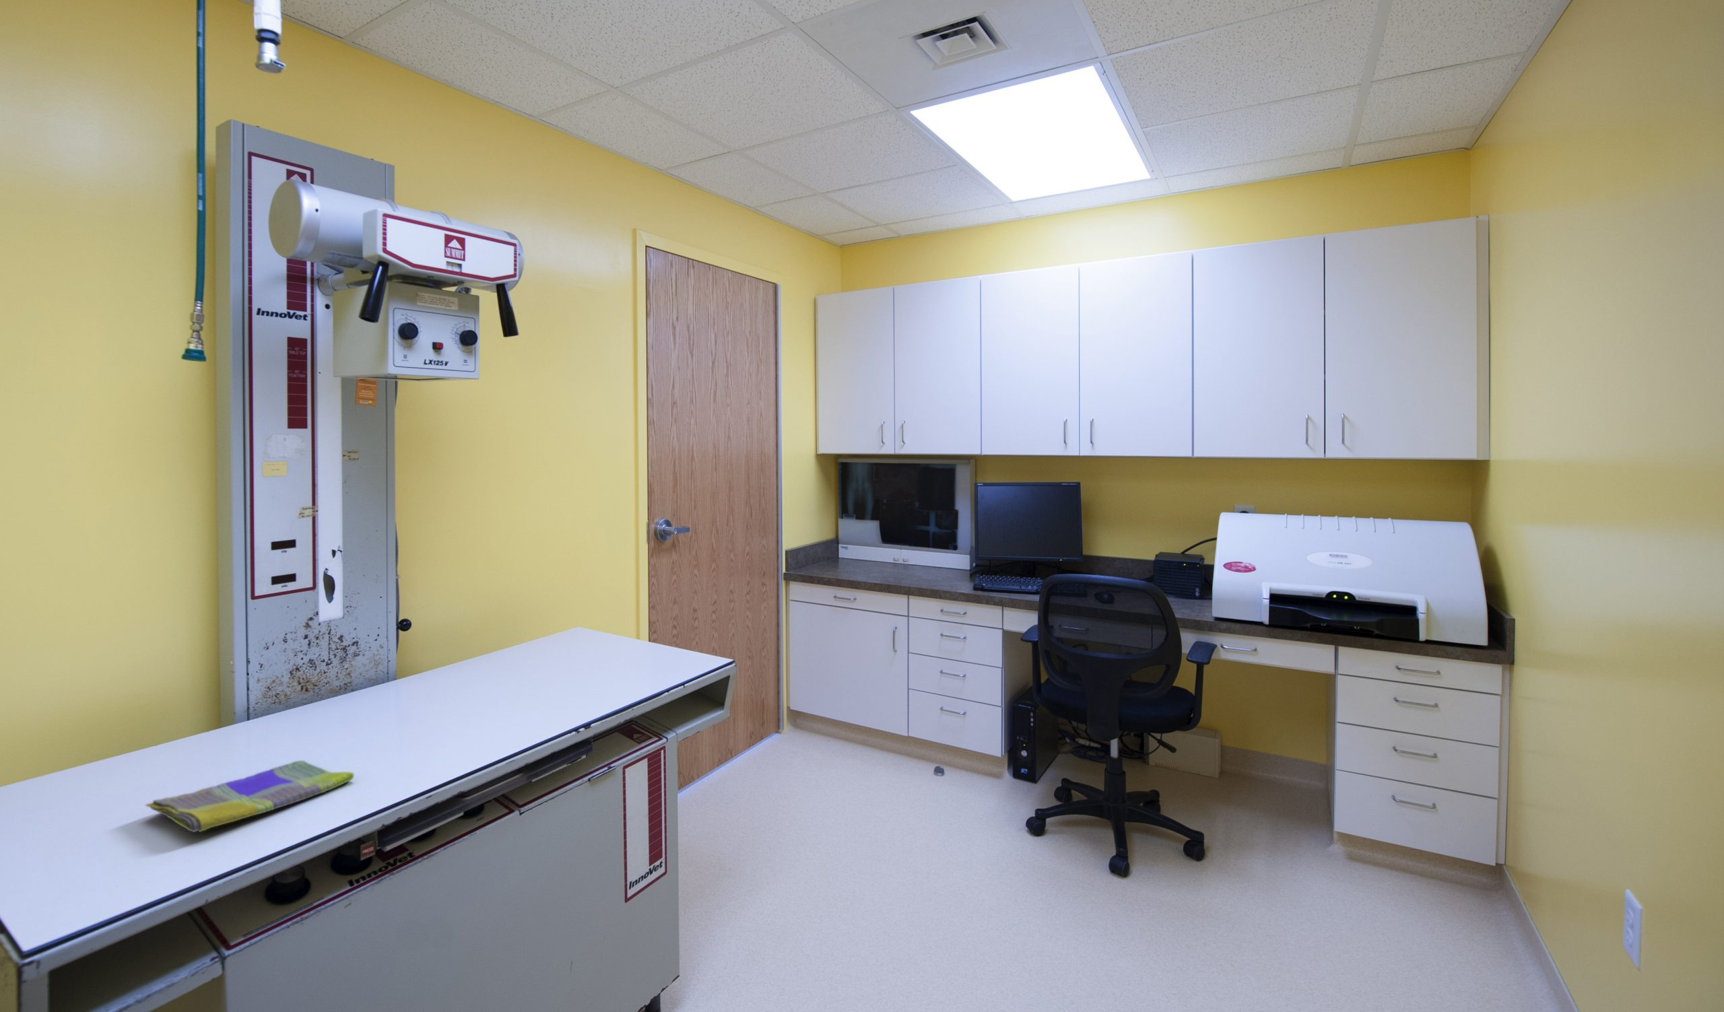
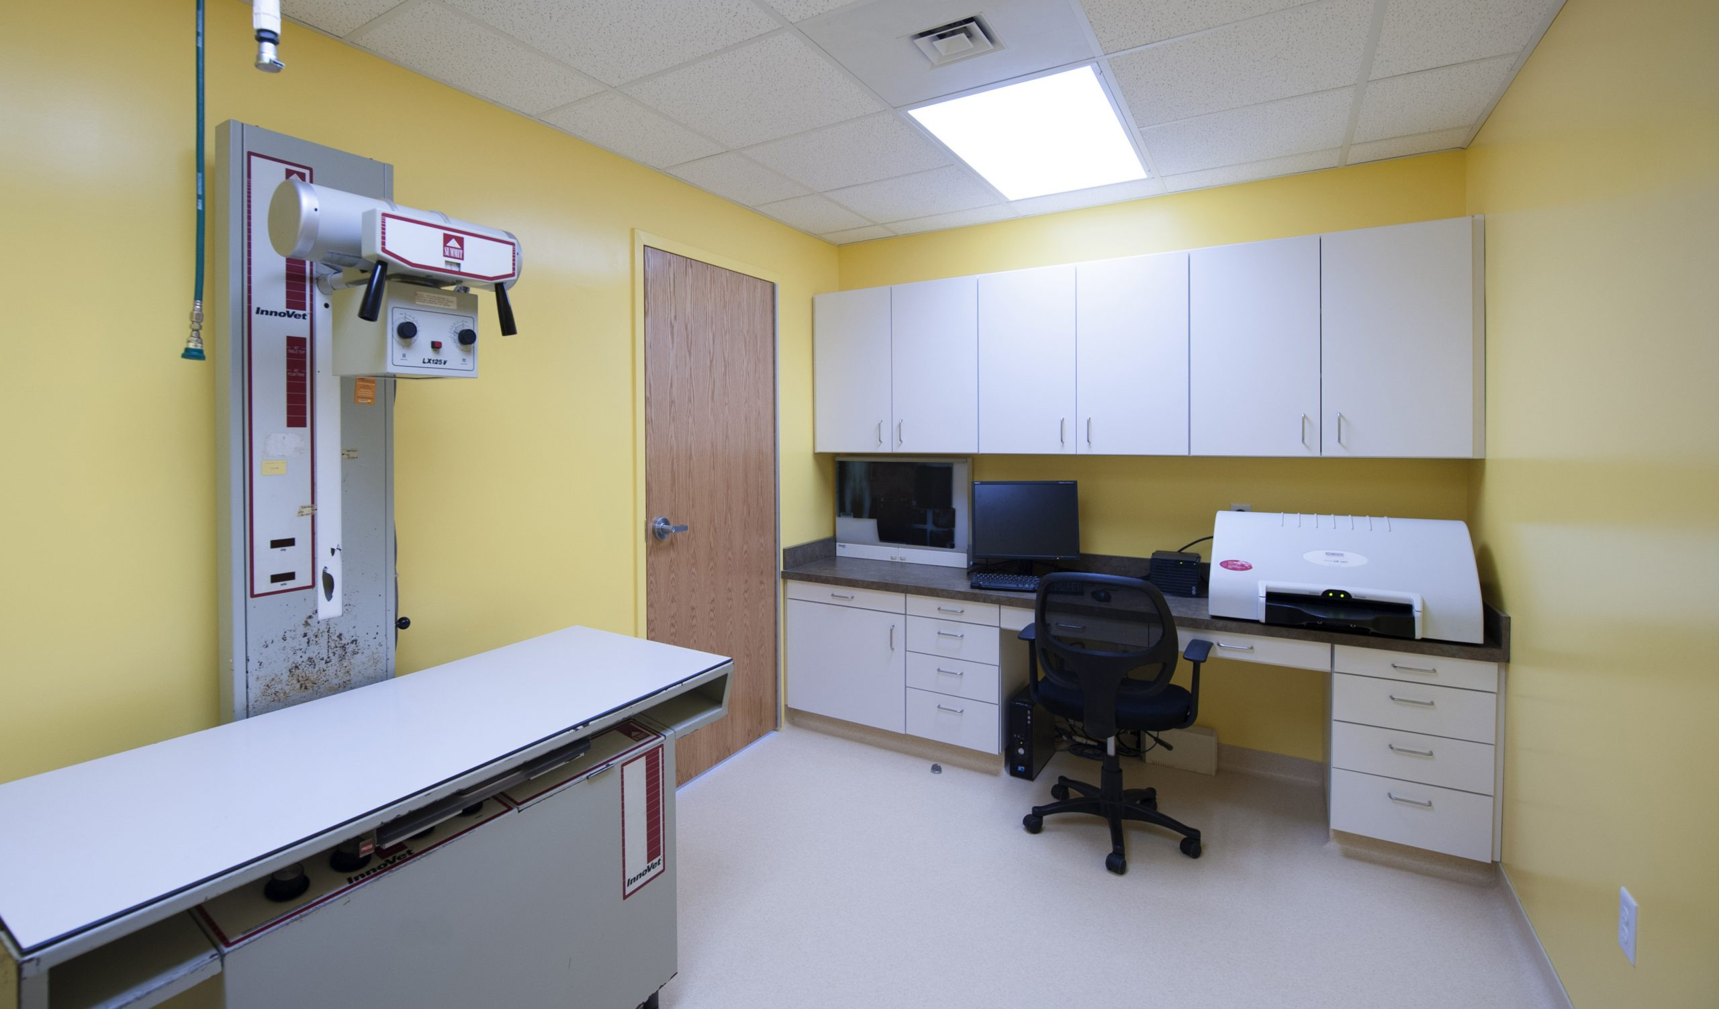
- dish towel (255, 792)
